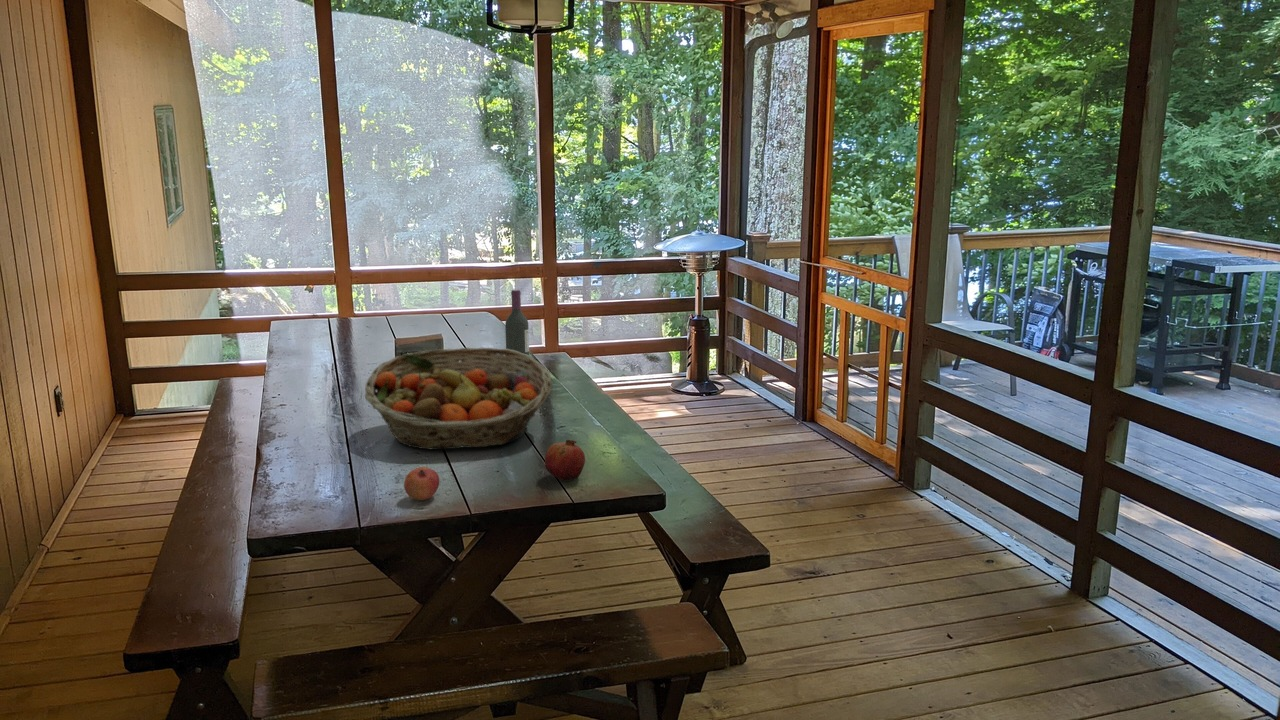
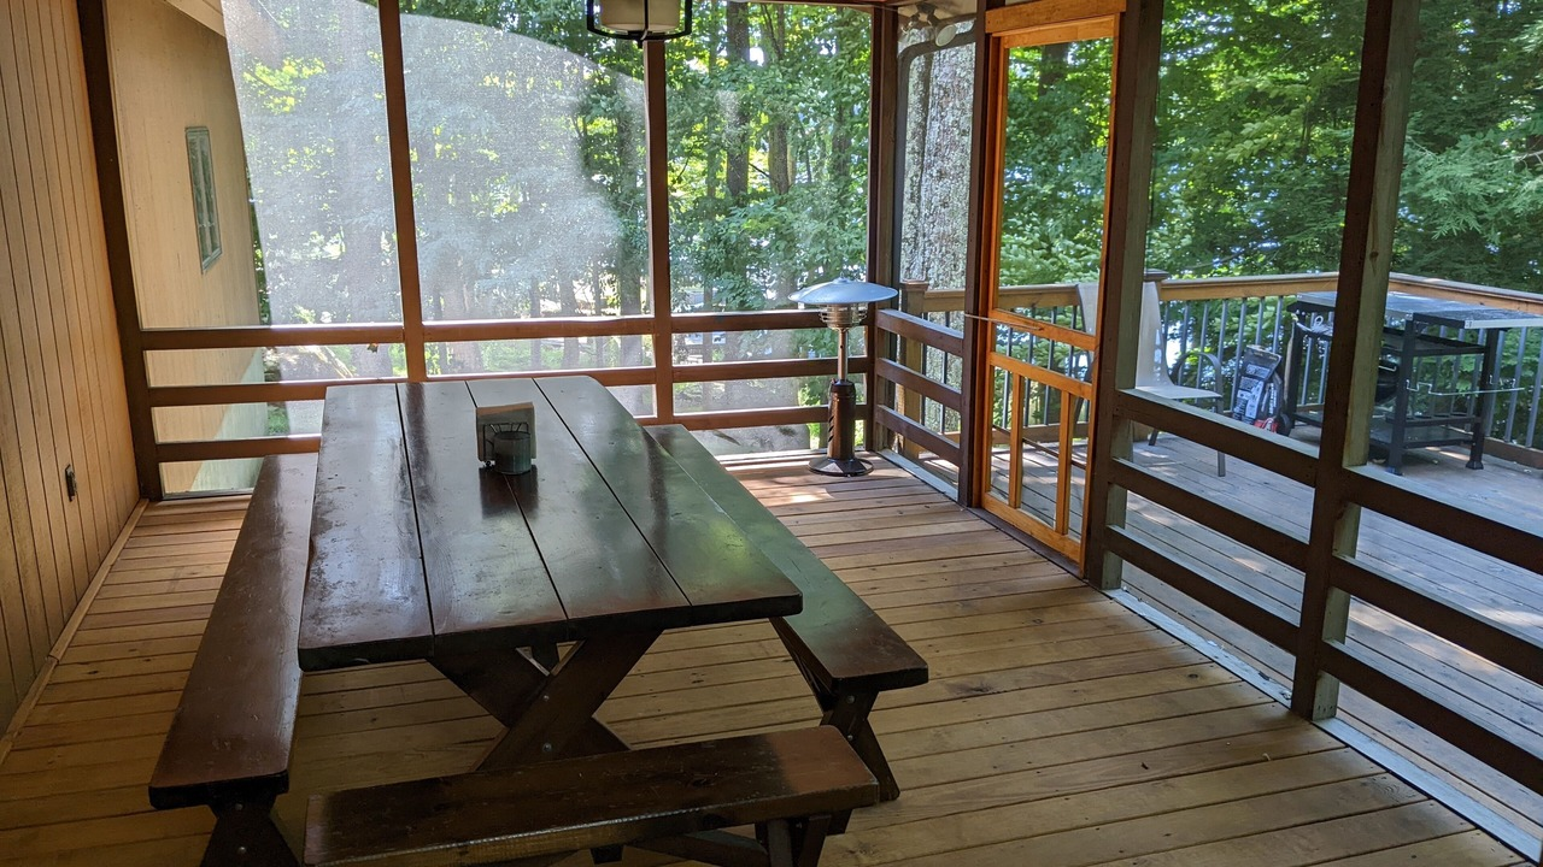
- fruit (565, 459)
- fruit basket (460, 396)
- pomegranate (421, 483)
- wine bottle (517, 334)
